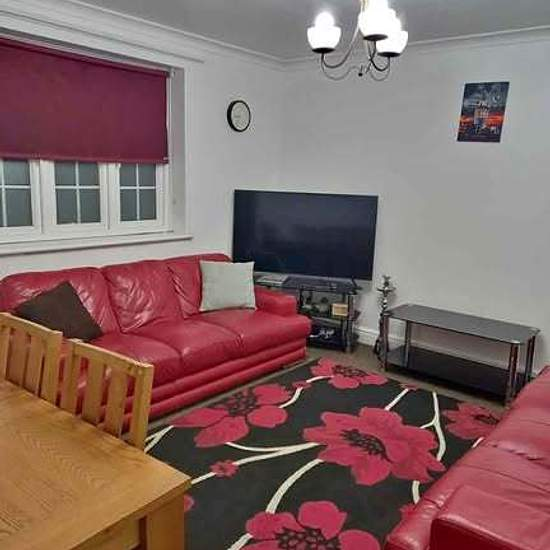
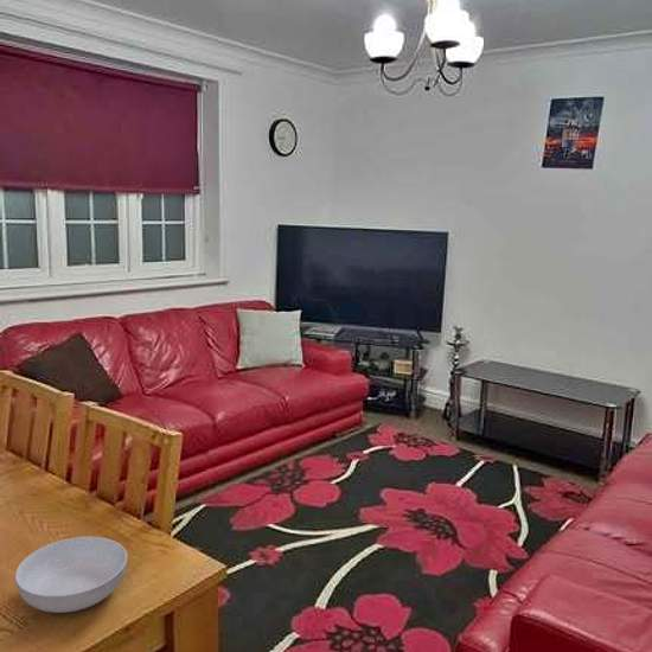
+ serving bowl (73, 579)
